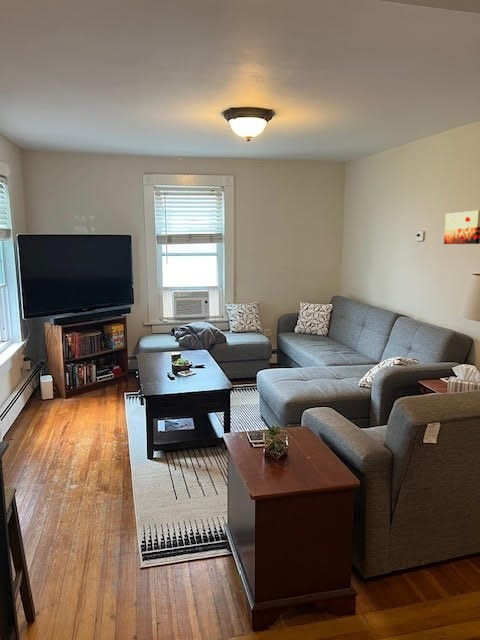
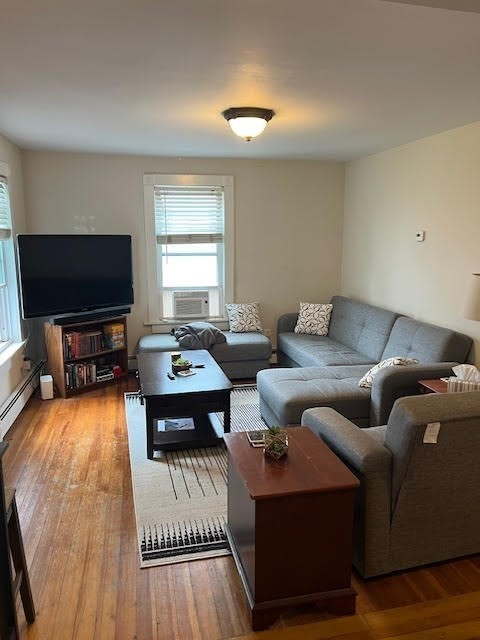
- wall art (462, 228)
